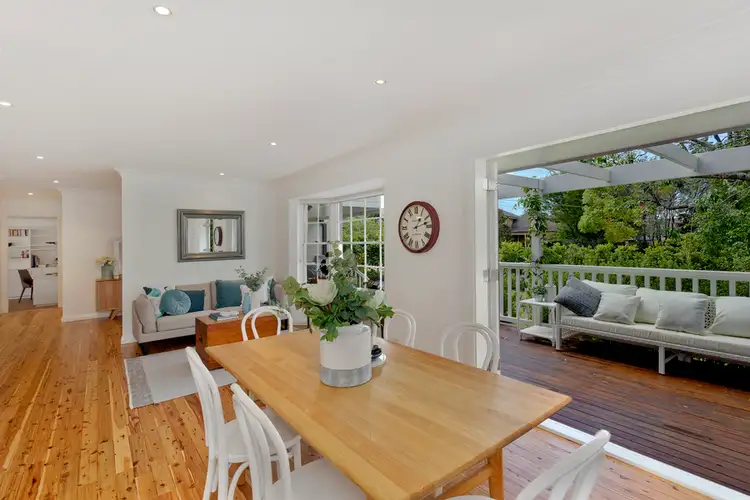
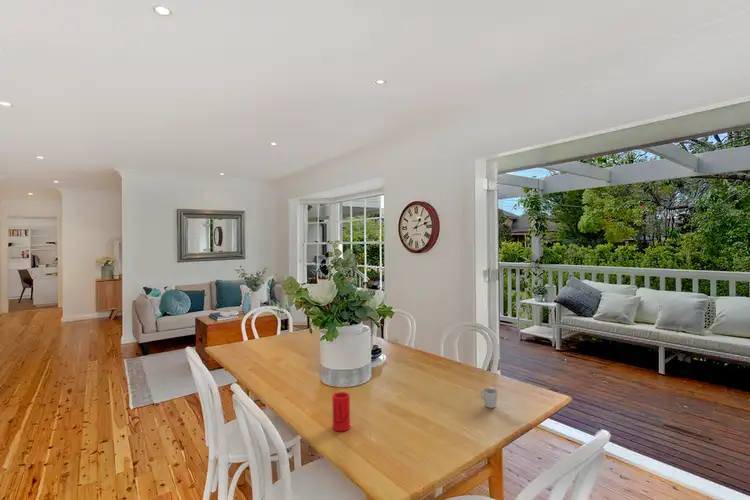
+ cup (341, 411)
+ cup (488, 392)
